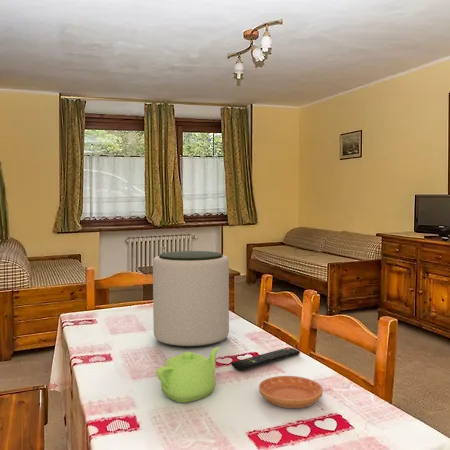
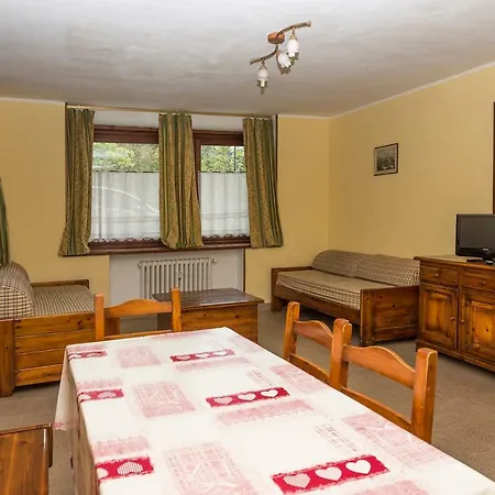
- saucer (290, 392)
- plant pot (191, 296)
- remote control (267, 358)
- teapot (190, 372)
